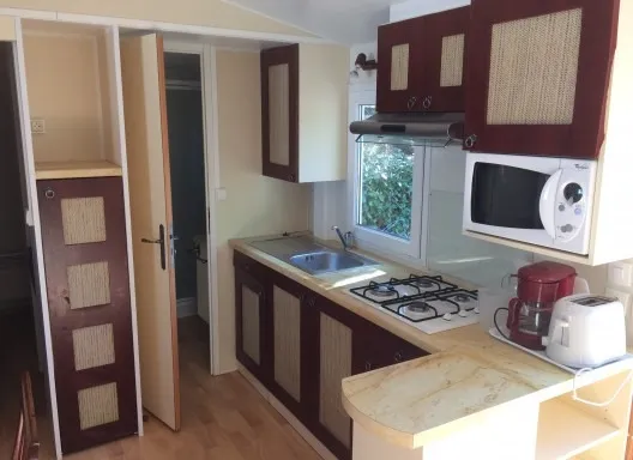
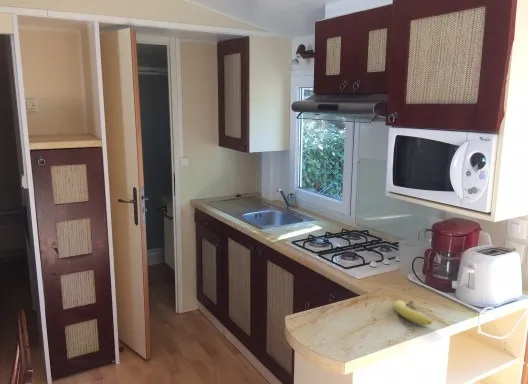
+ fruit (409, 309)
